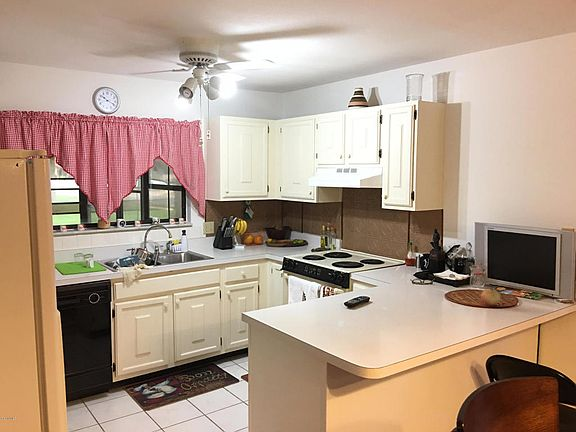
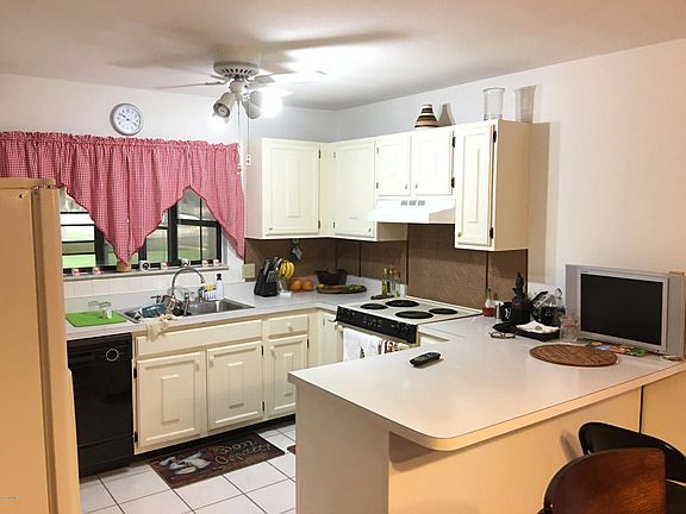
- fruit (490, 296)
